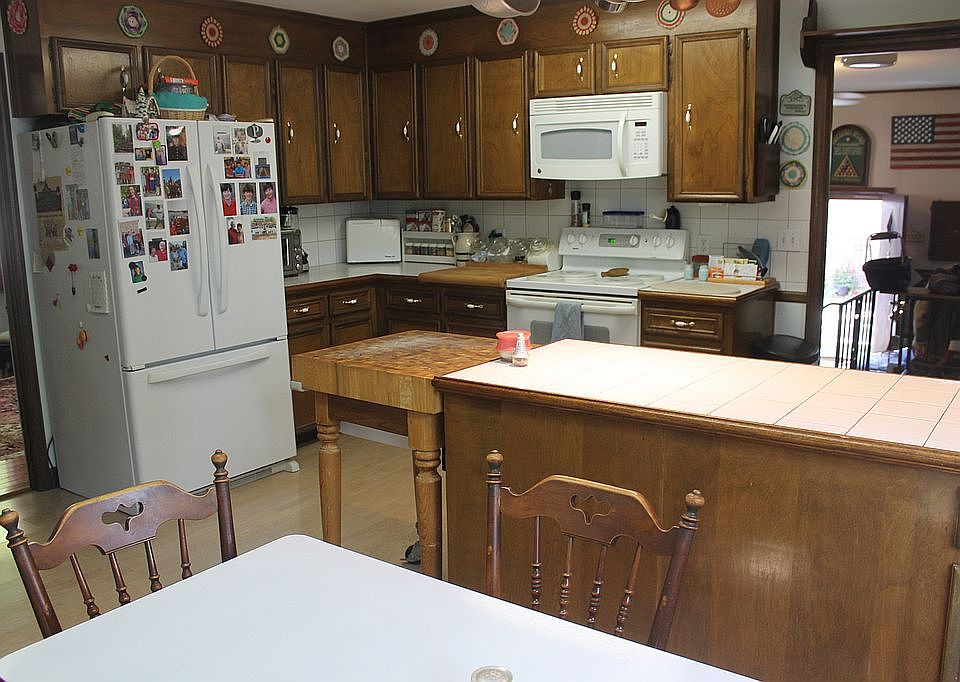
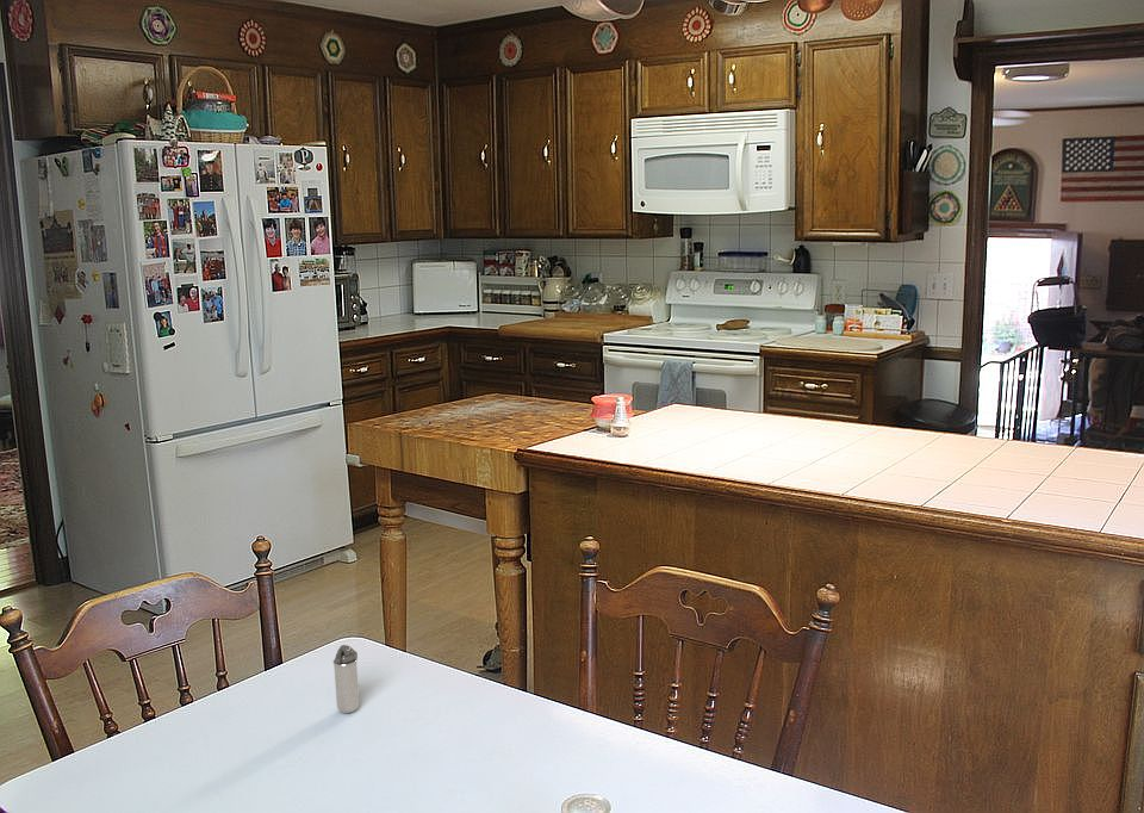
+ shaker (346, 678)
